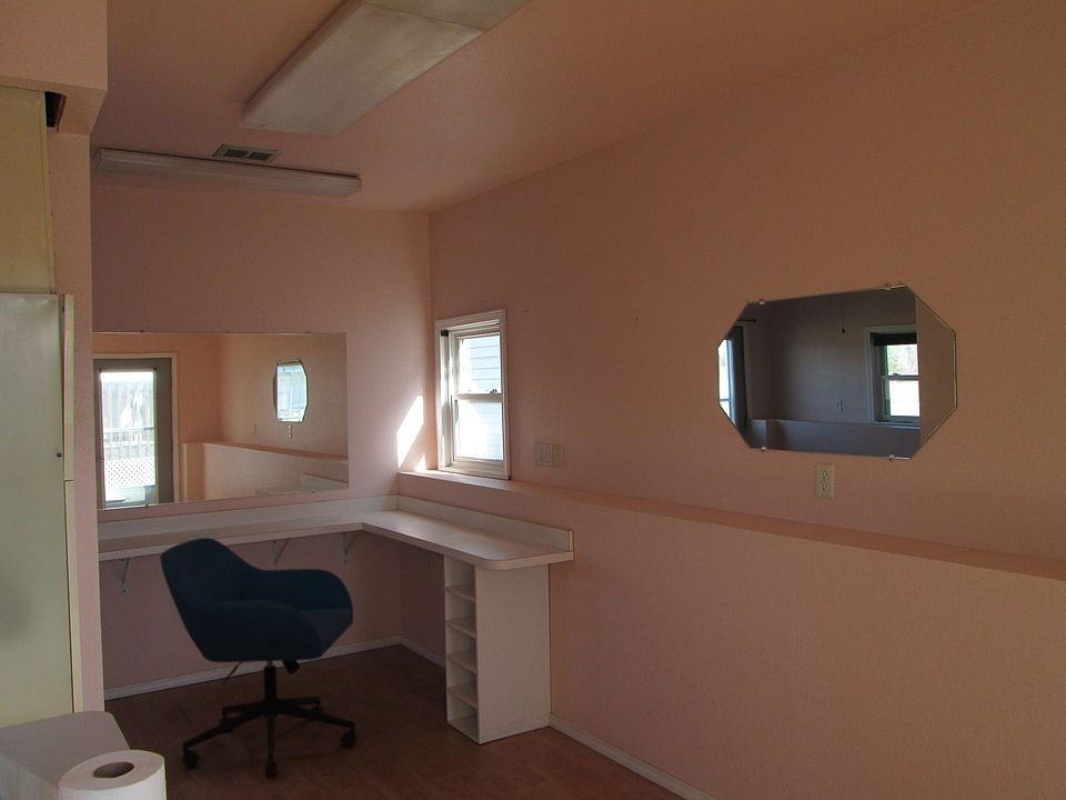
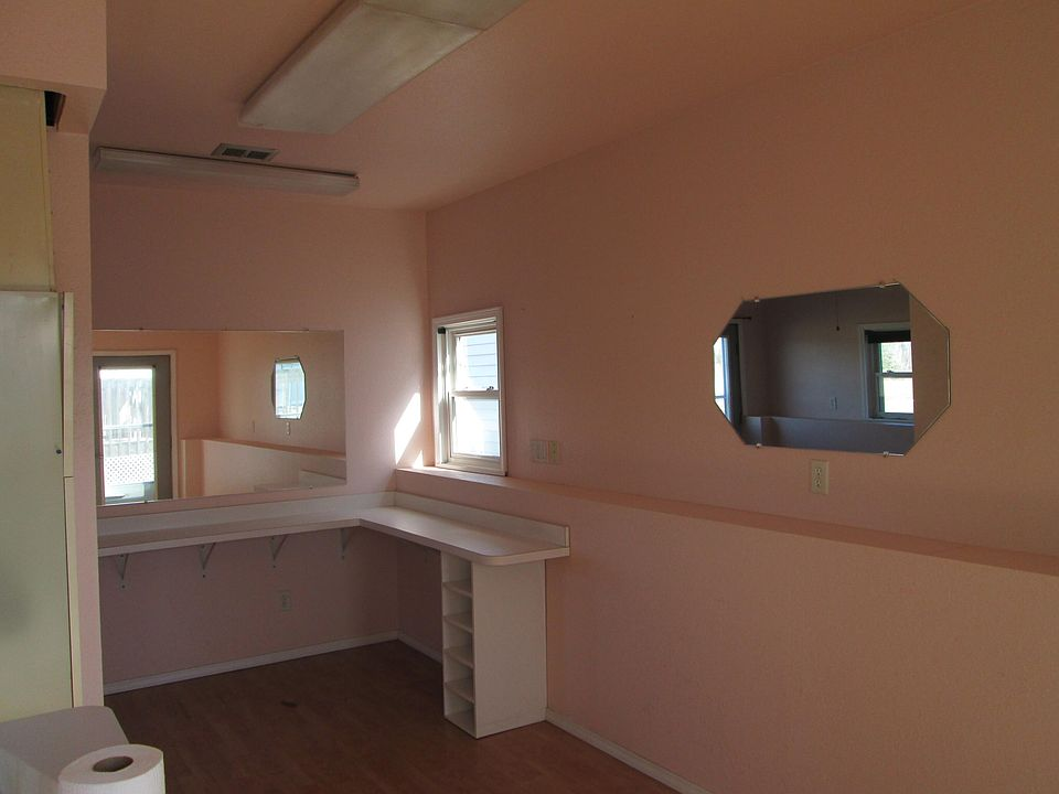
- office chair (264, 644)
